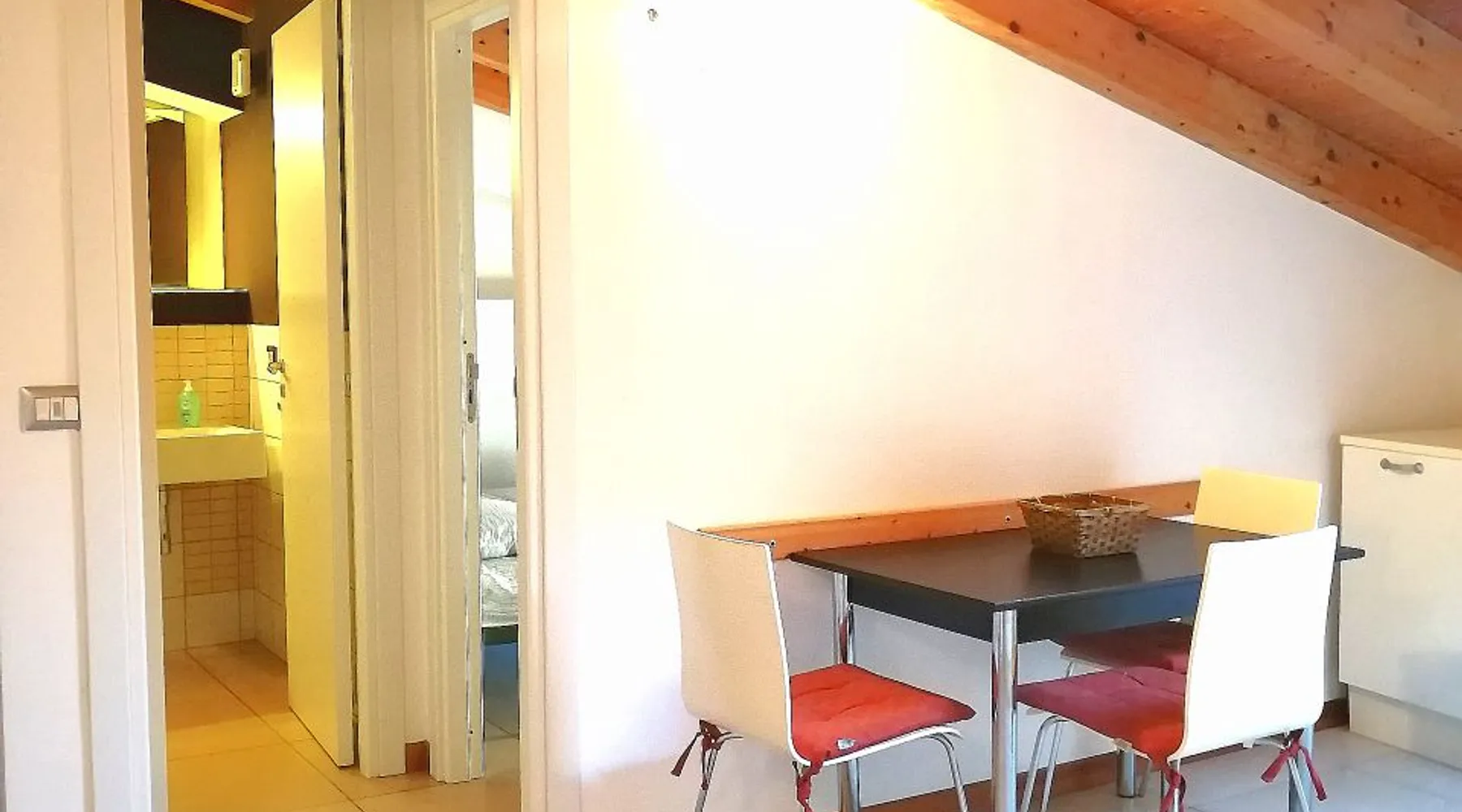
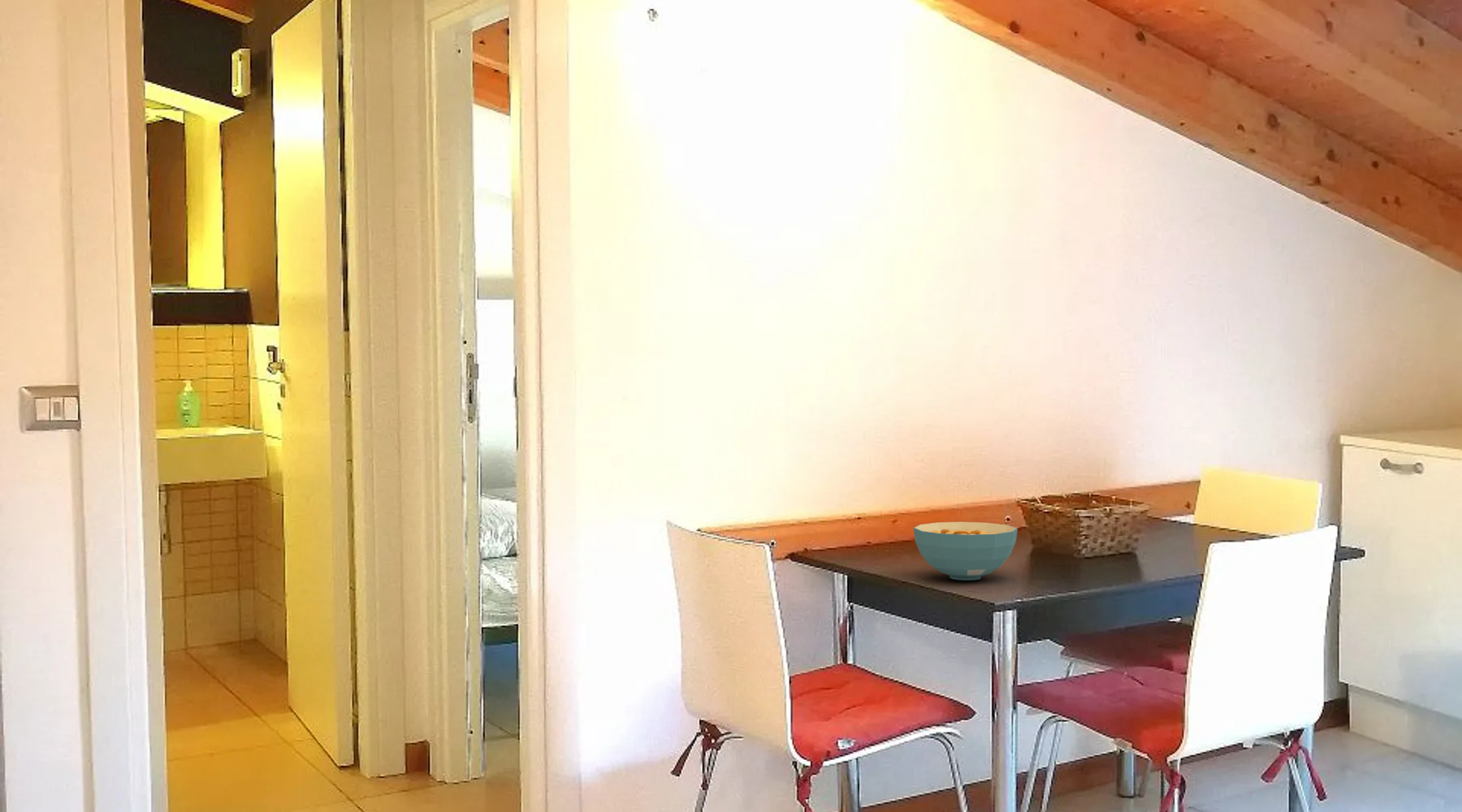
+ cereal bowl (965, 552)
